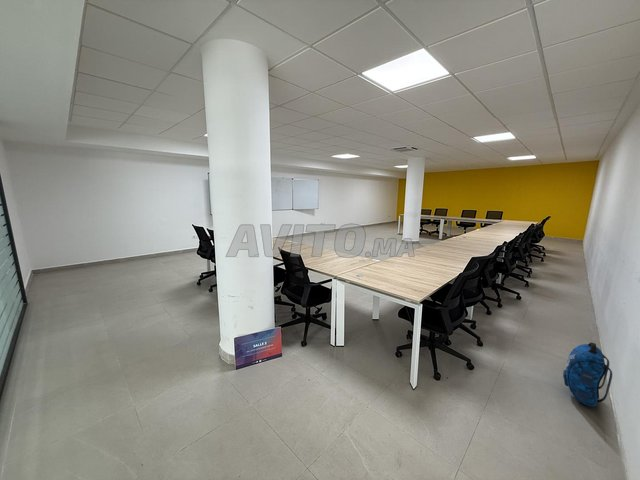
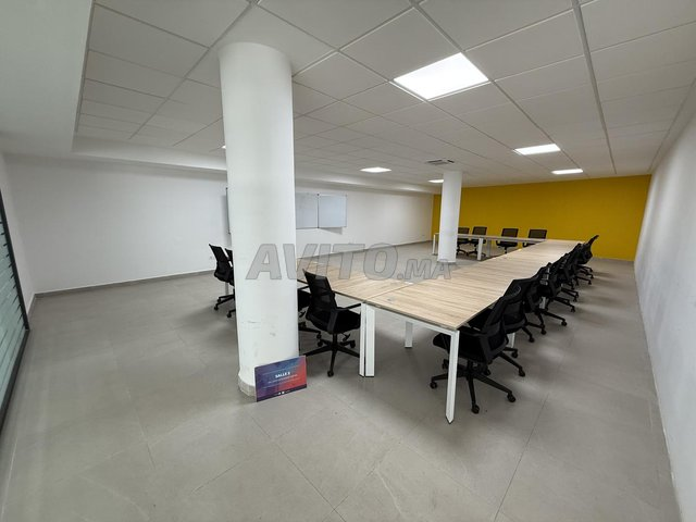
- backpack (586, 370)
